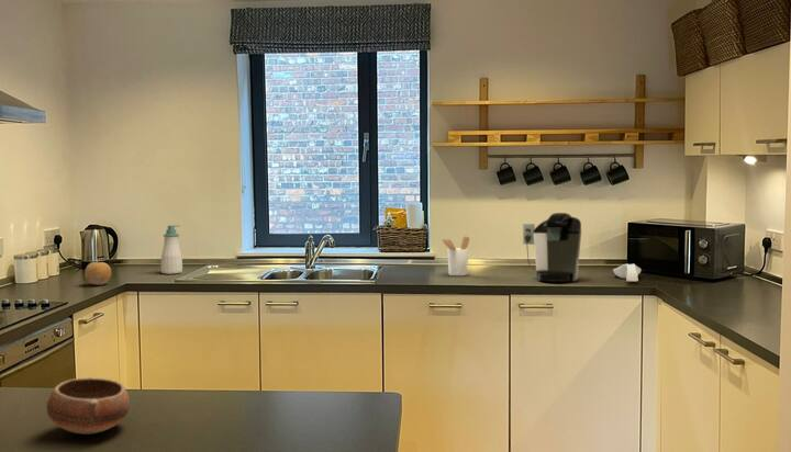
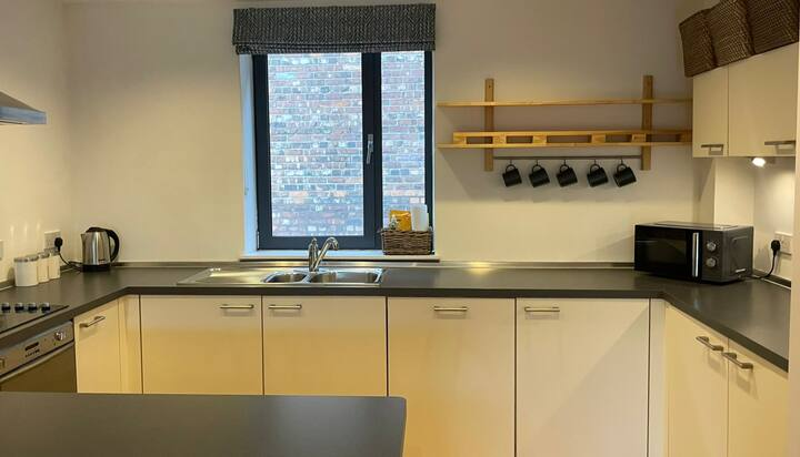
- fruit (98, 273)
- bowl (89, 407)
- coffee maker (546, 246)
- utensil holder (454, 256)
- spoon rest (628, 271)
- soap bottle (171, 249)
